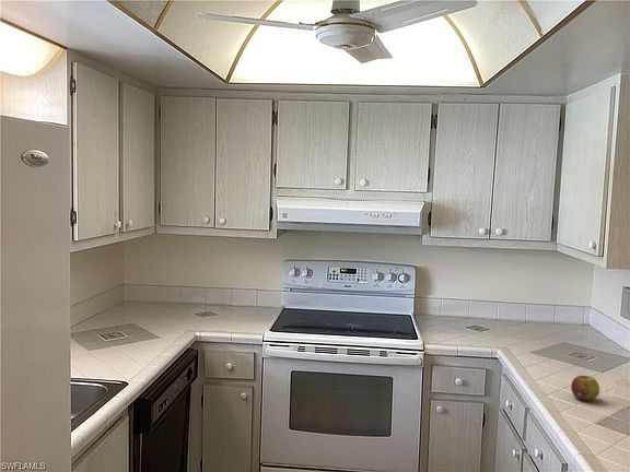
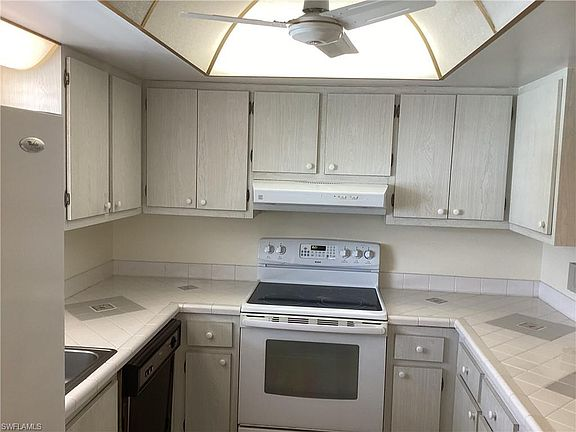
- fruit (585, 387)
